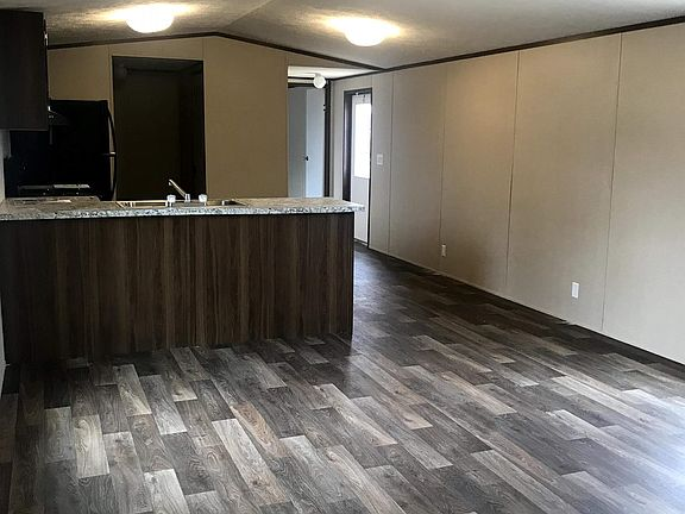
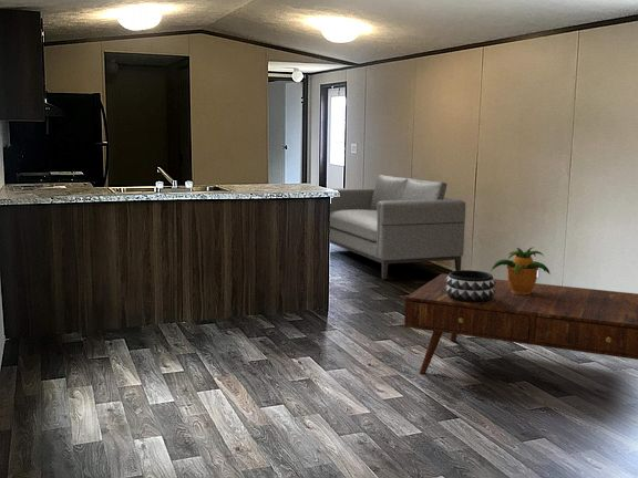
+ potted plant (525, 269)
+ sofa (385, 220)
+ decorative bowl (470, 285)
+ coffee table (539, 335)
